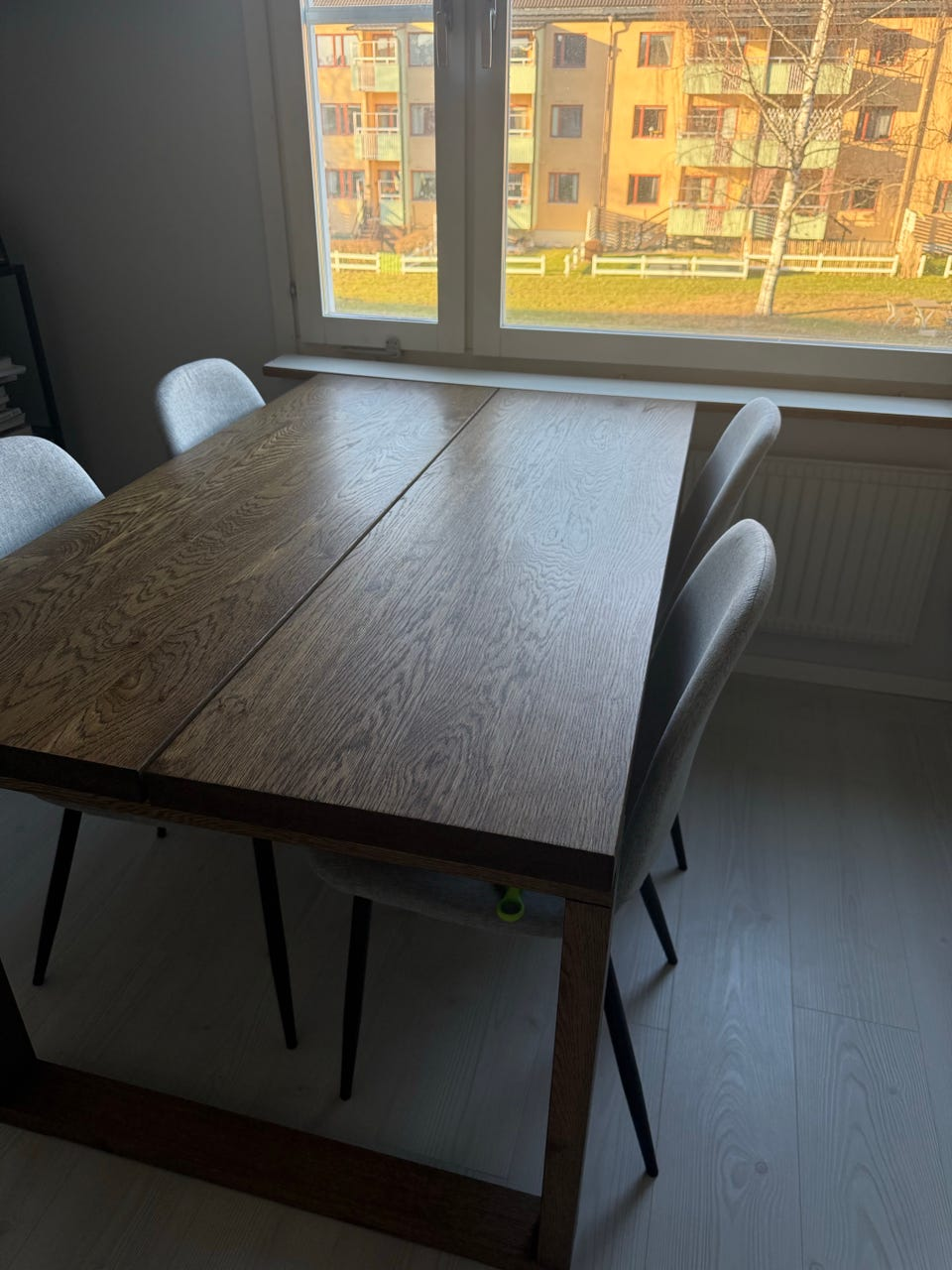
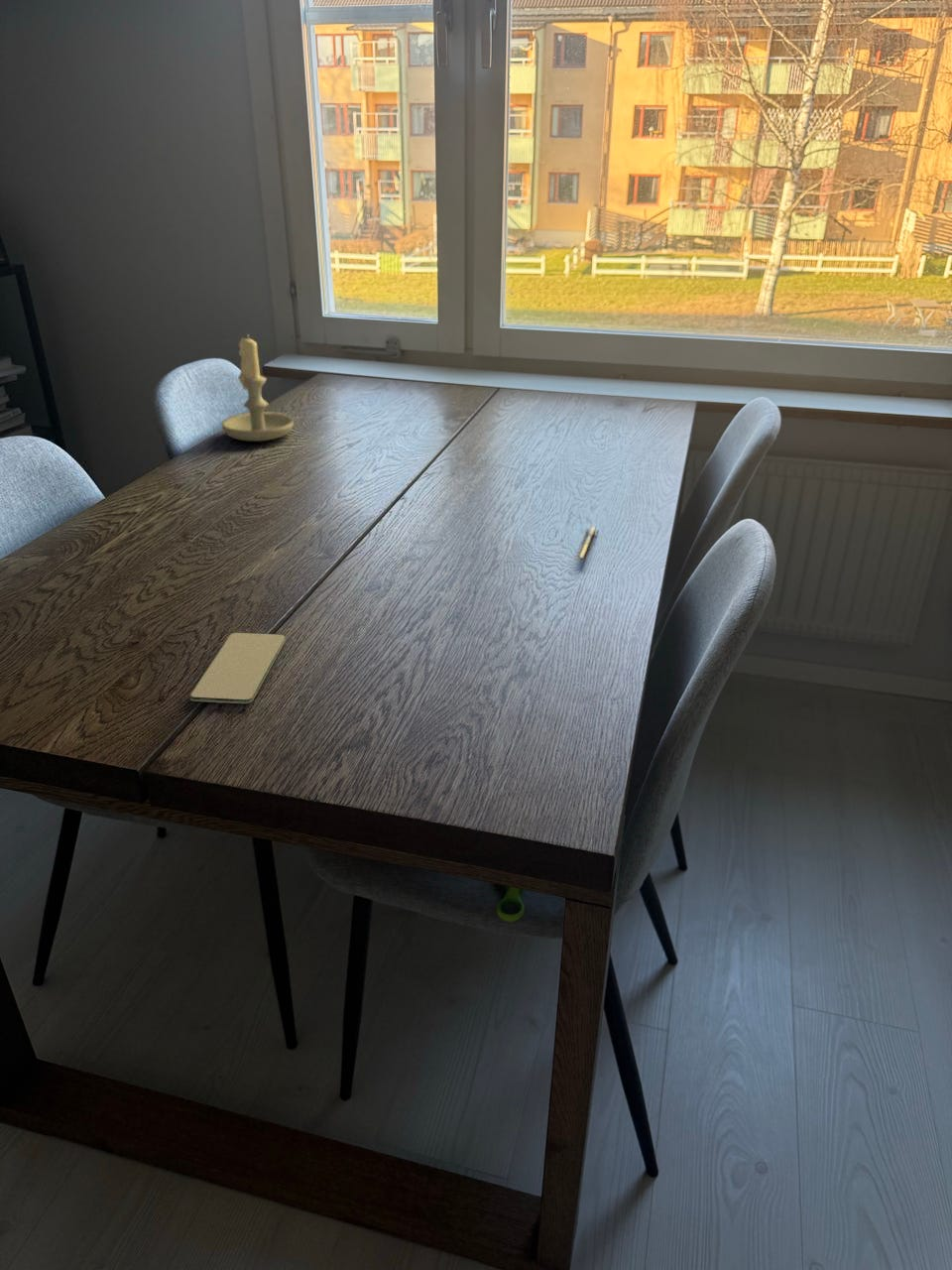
+ candle (253, 386)
+ smartphone (240, 666)
+ pen (586, 543)
